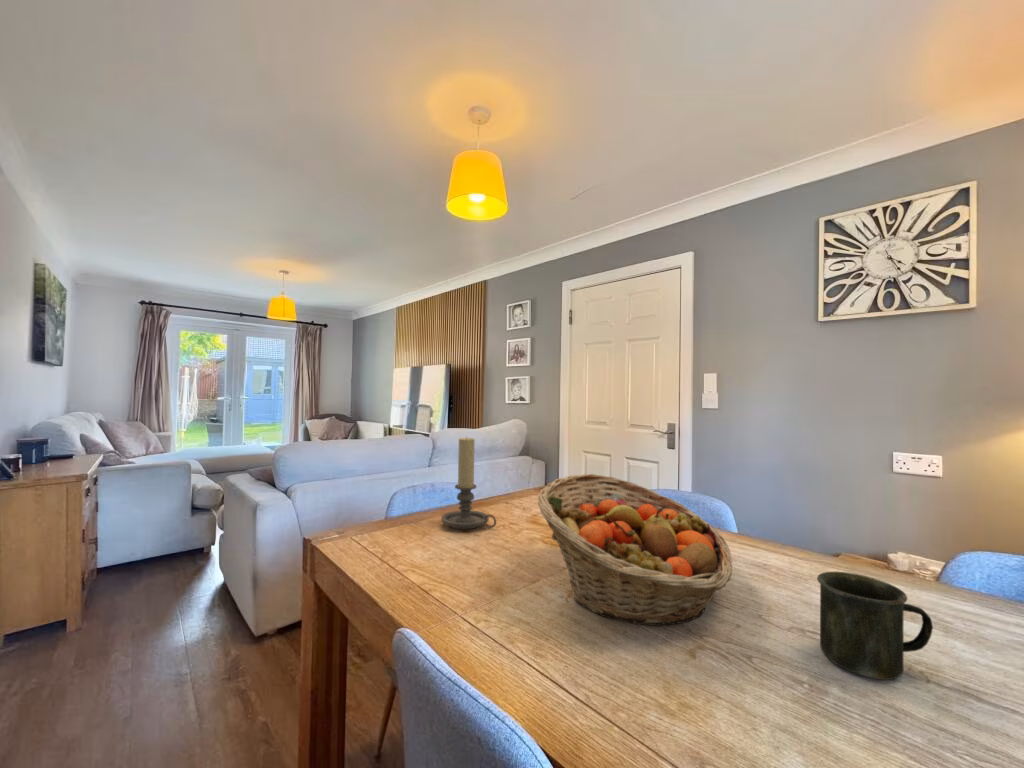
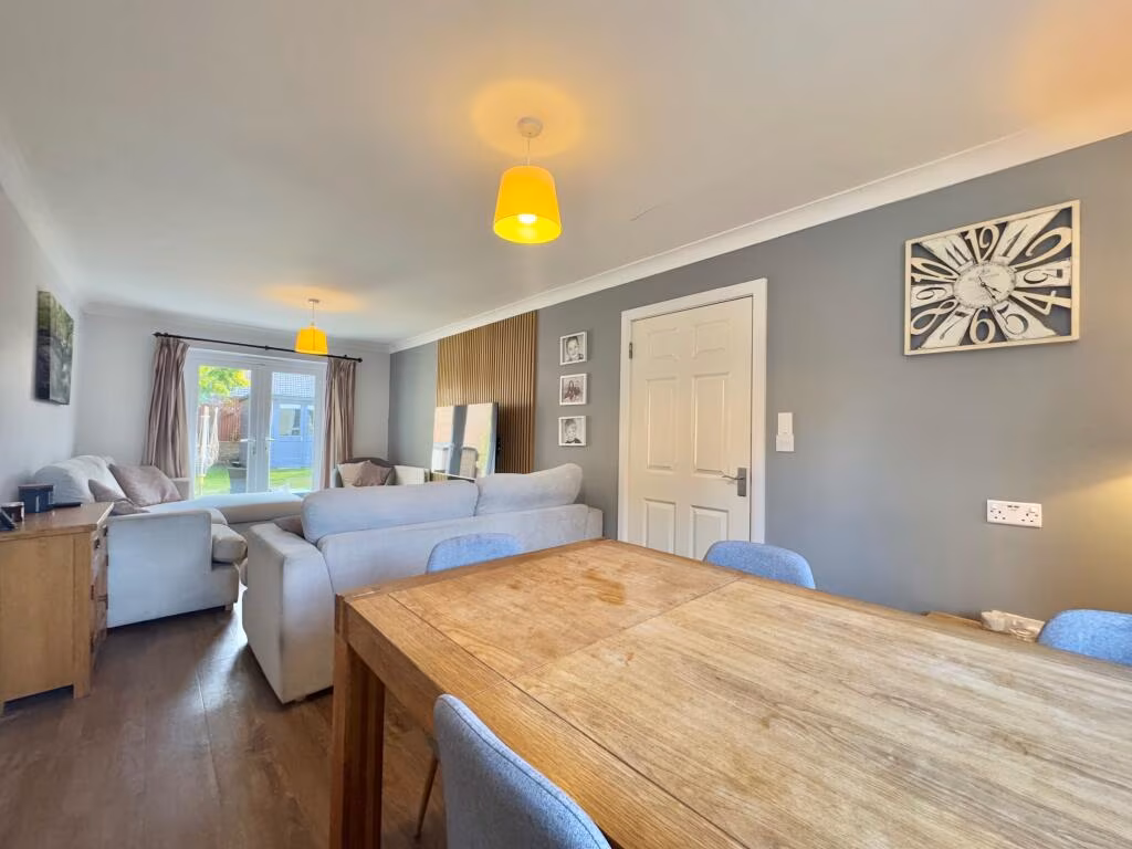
- fruit basket (633, 536)
- mug (872, 625)
- candle holder (470, 481)
